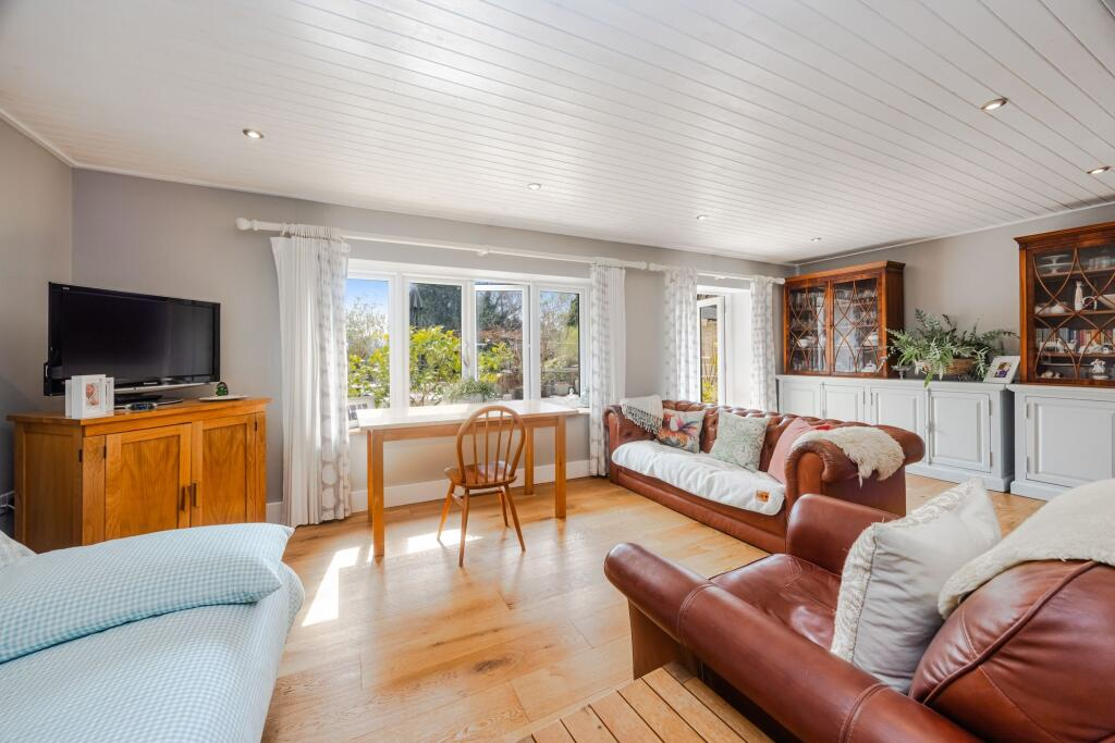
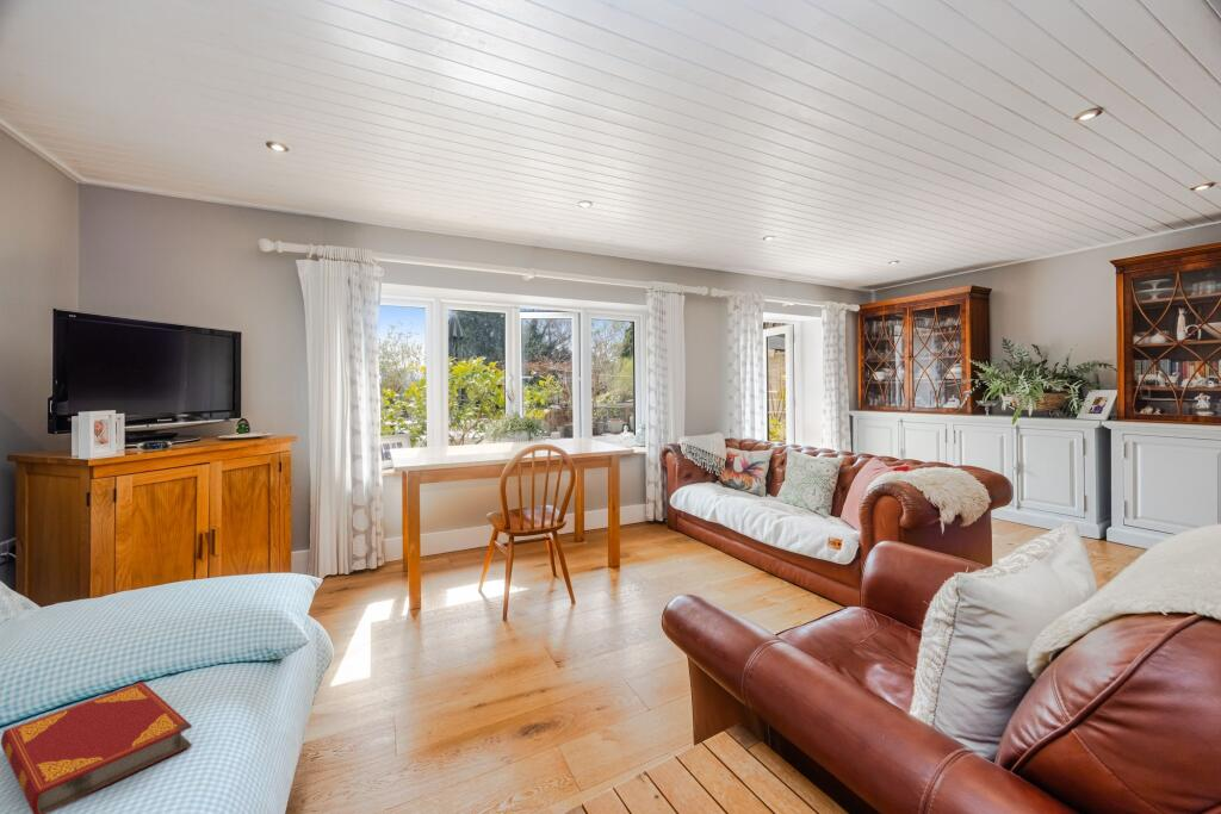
+ hardback book (97, 738)
